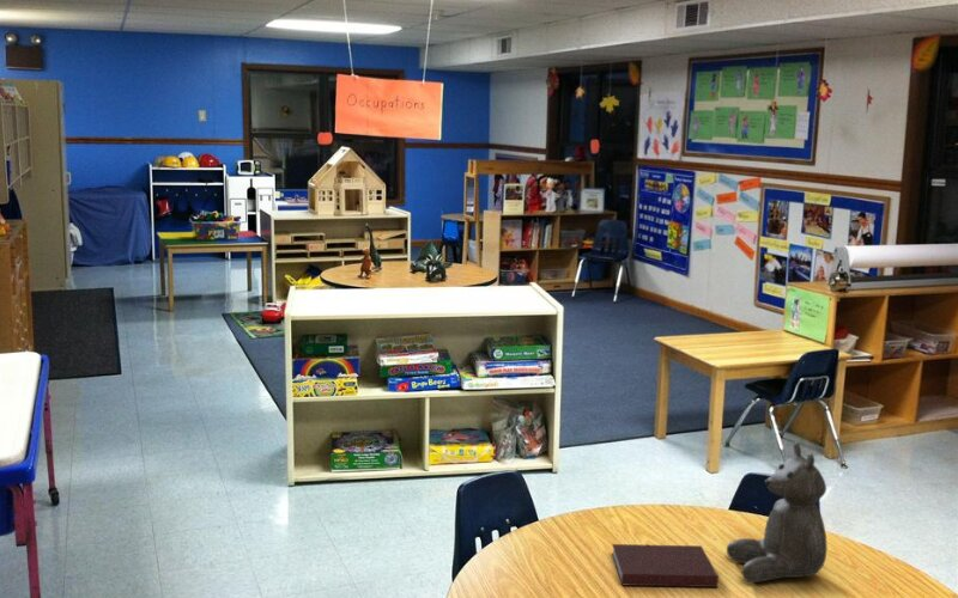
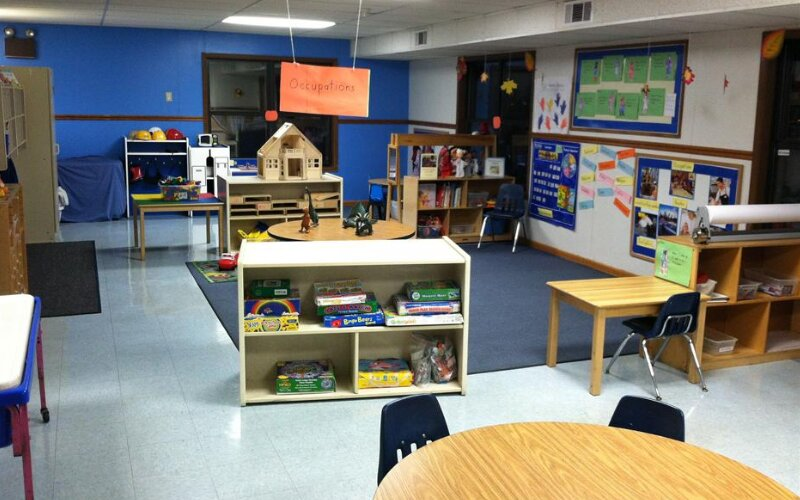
- teddy bear (780, 509)
- notebook (662, 565)
